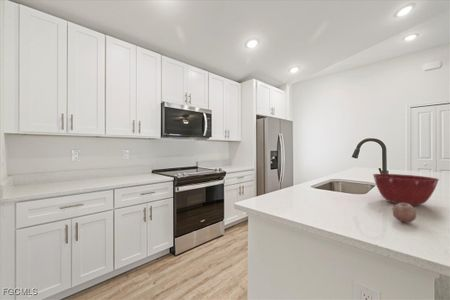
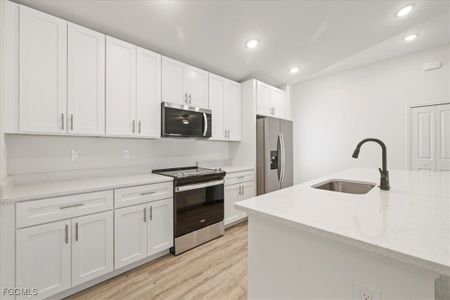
- mixing bowl (403, 189)
- fruit (404, 213)
